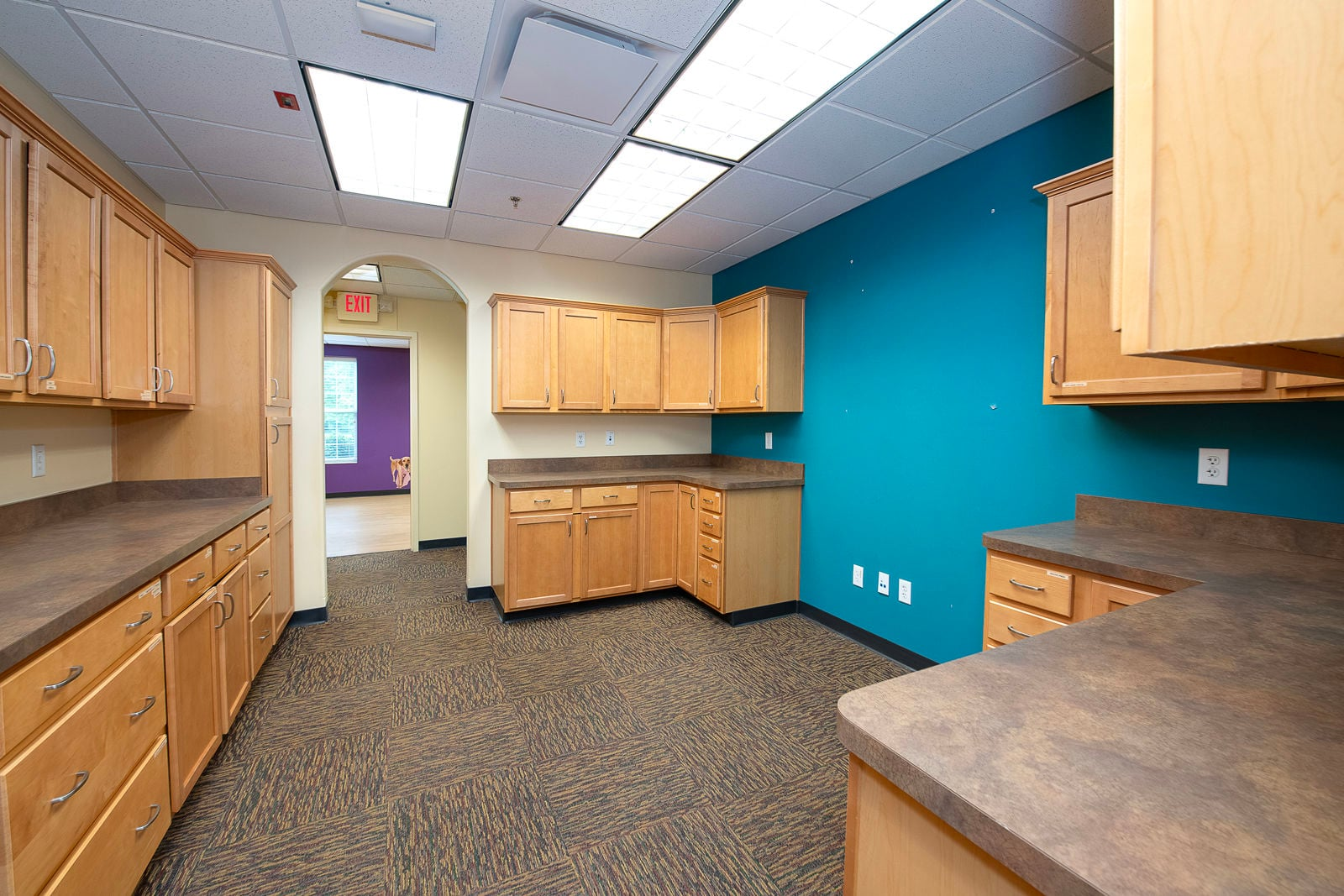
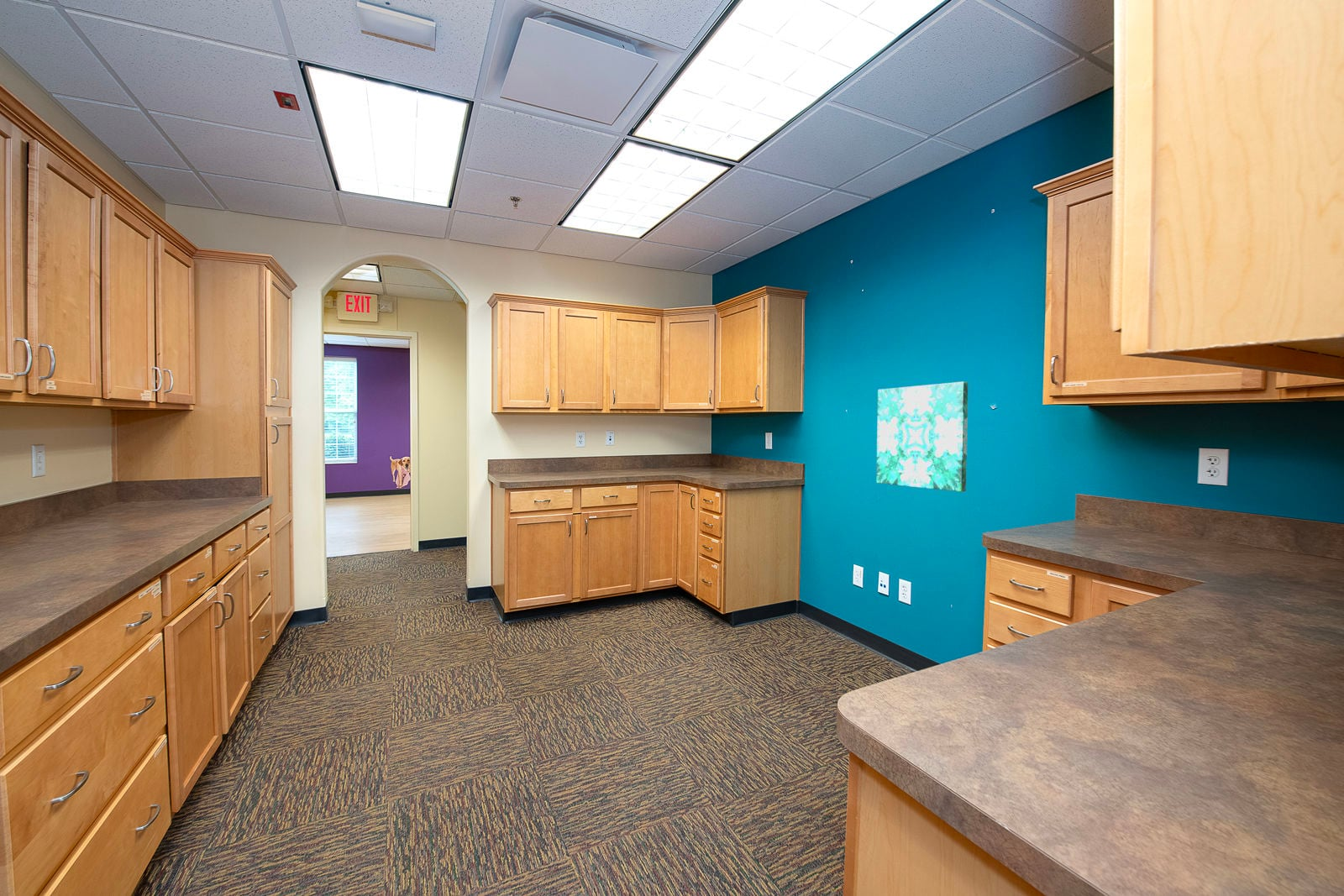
+ wall art (918, 436)
